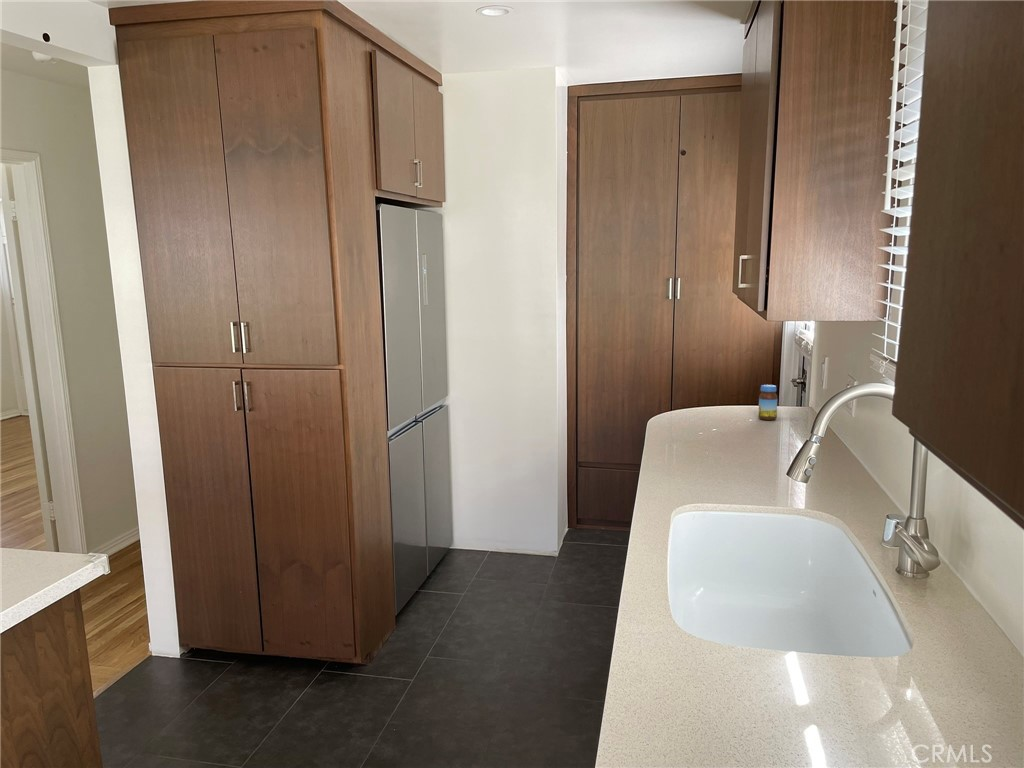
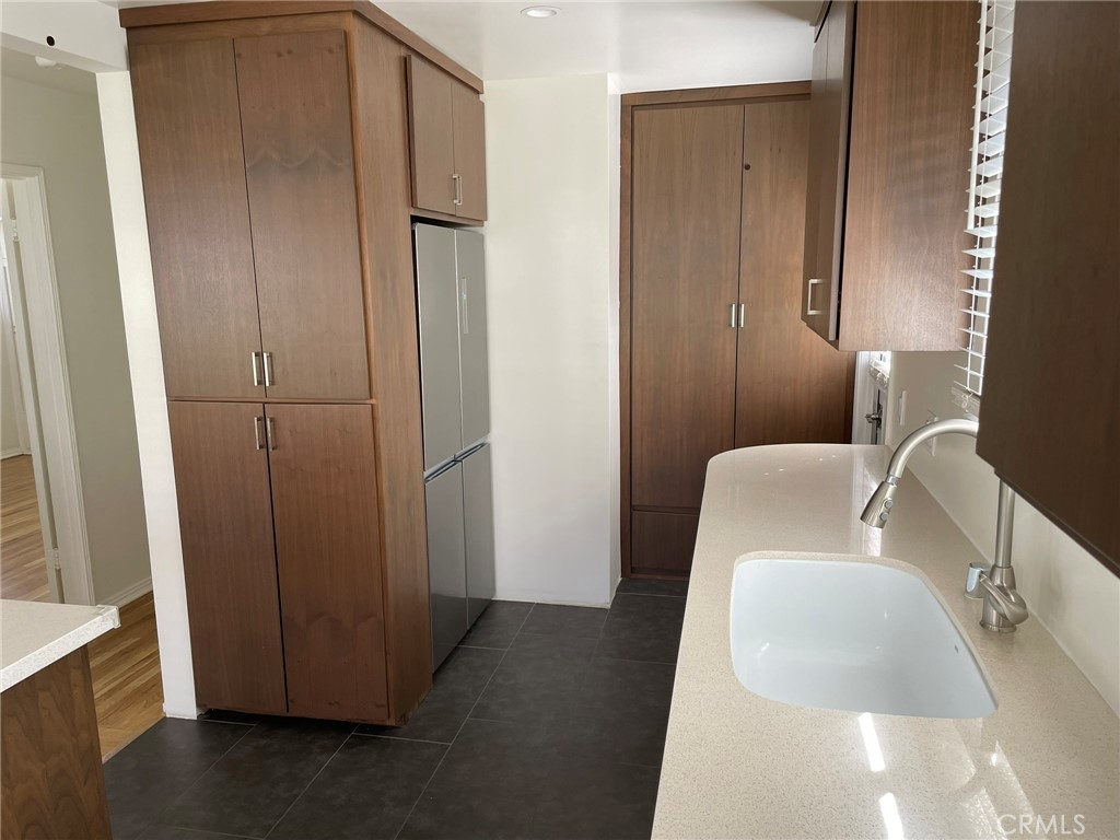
- jar (768, 401)
